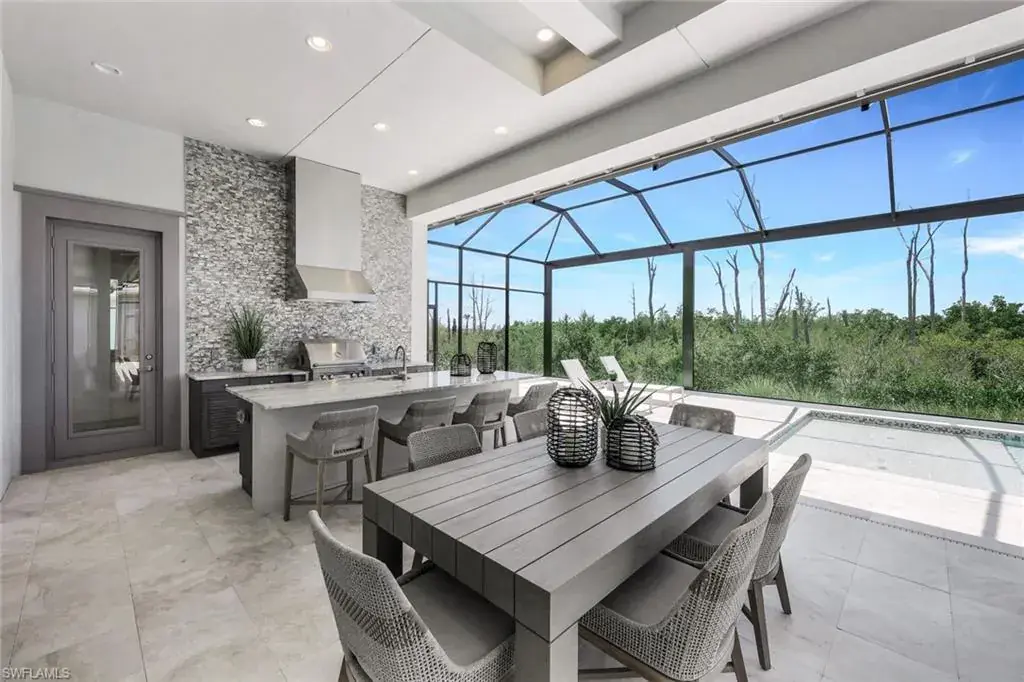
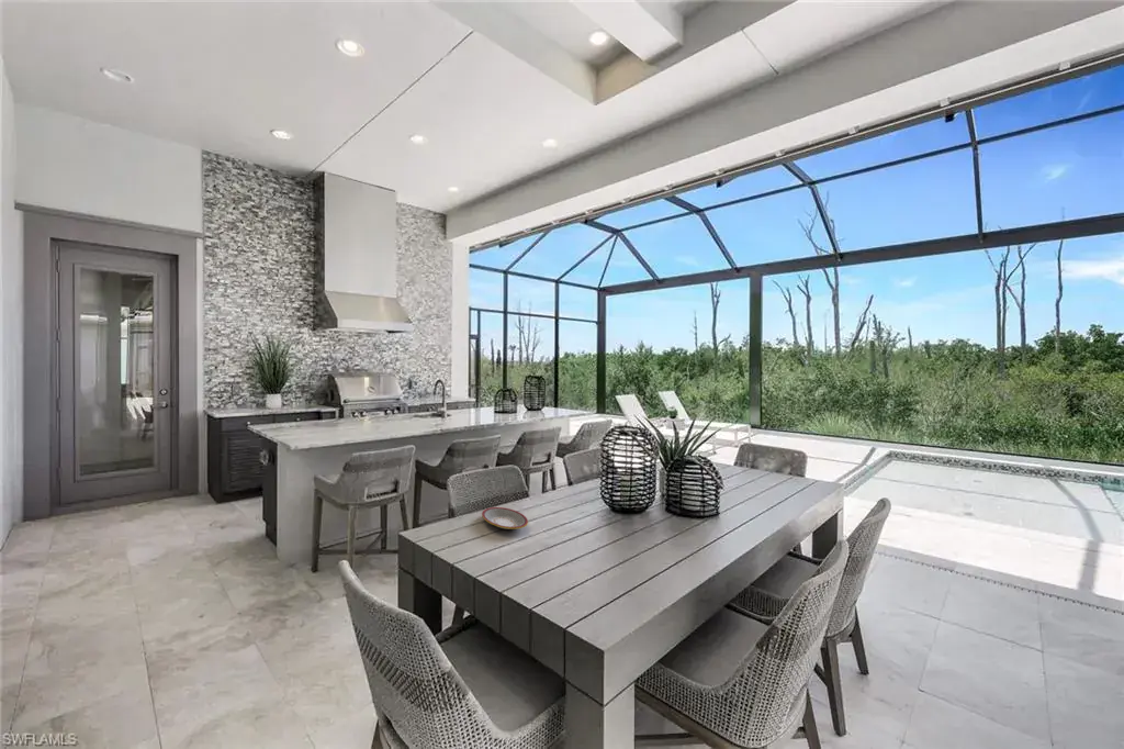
+ plate (504, 519)
